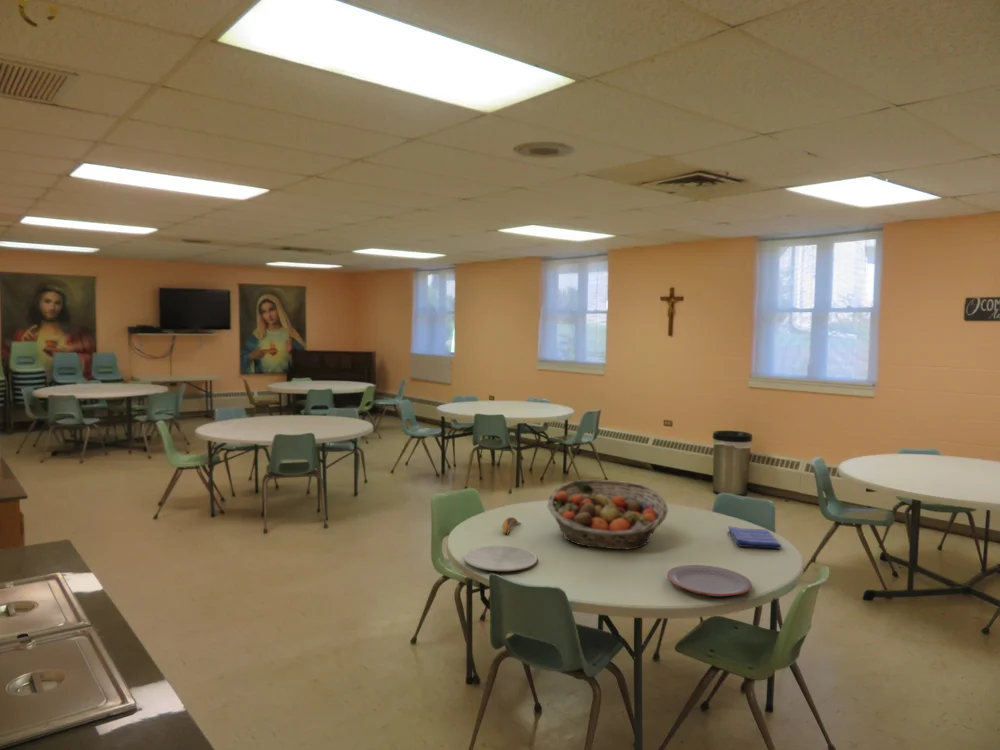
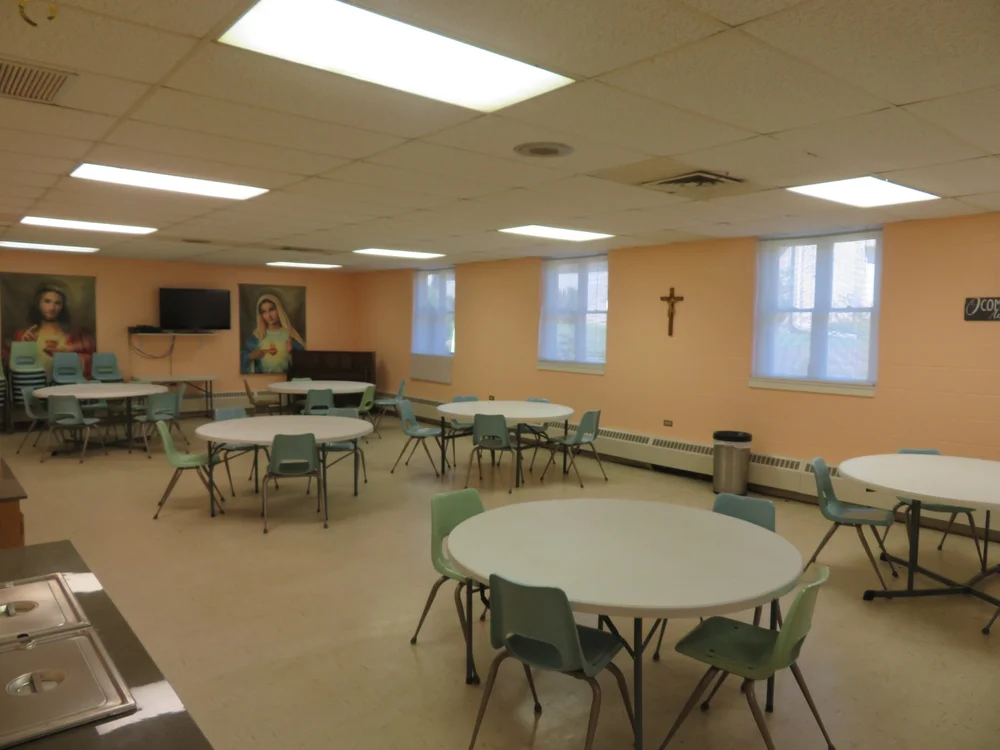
- dish towel (753, 536)
- fruit basket (606, 513)
- plate (500, 558)
- plate (708, 581)
- banana (509, 524)
